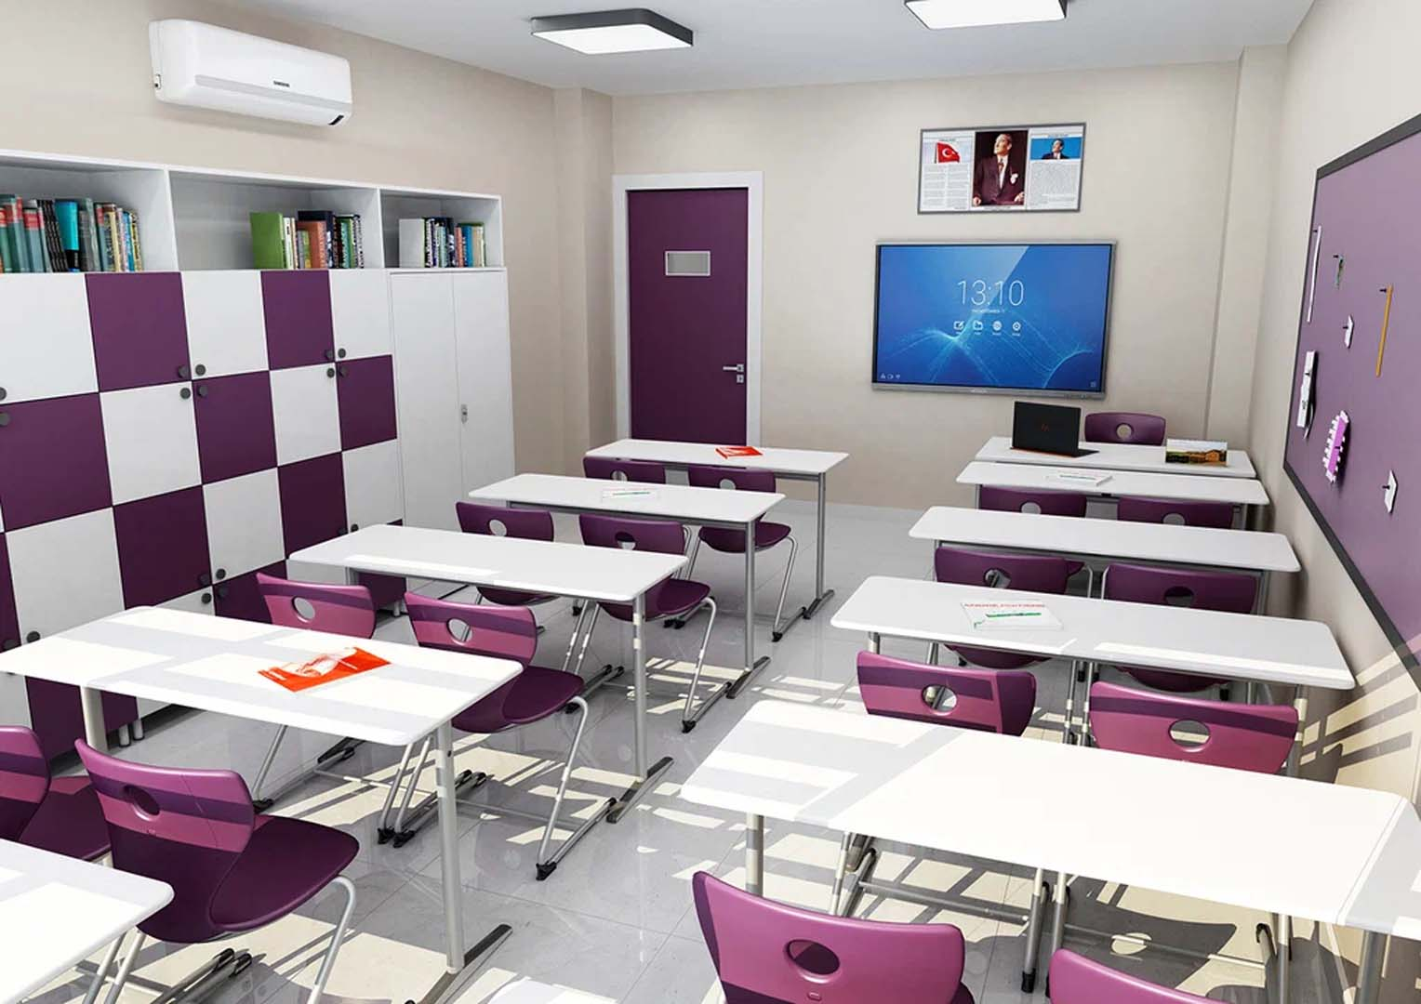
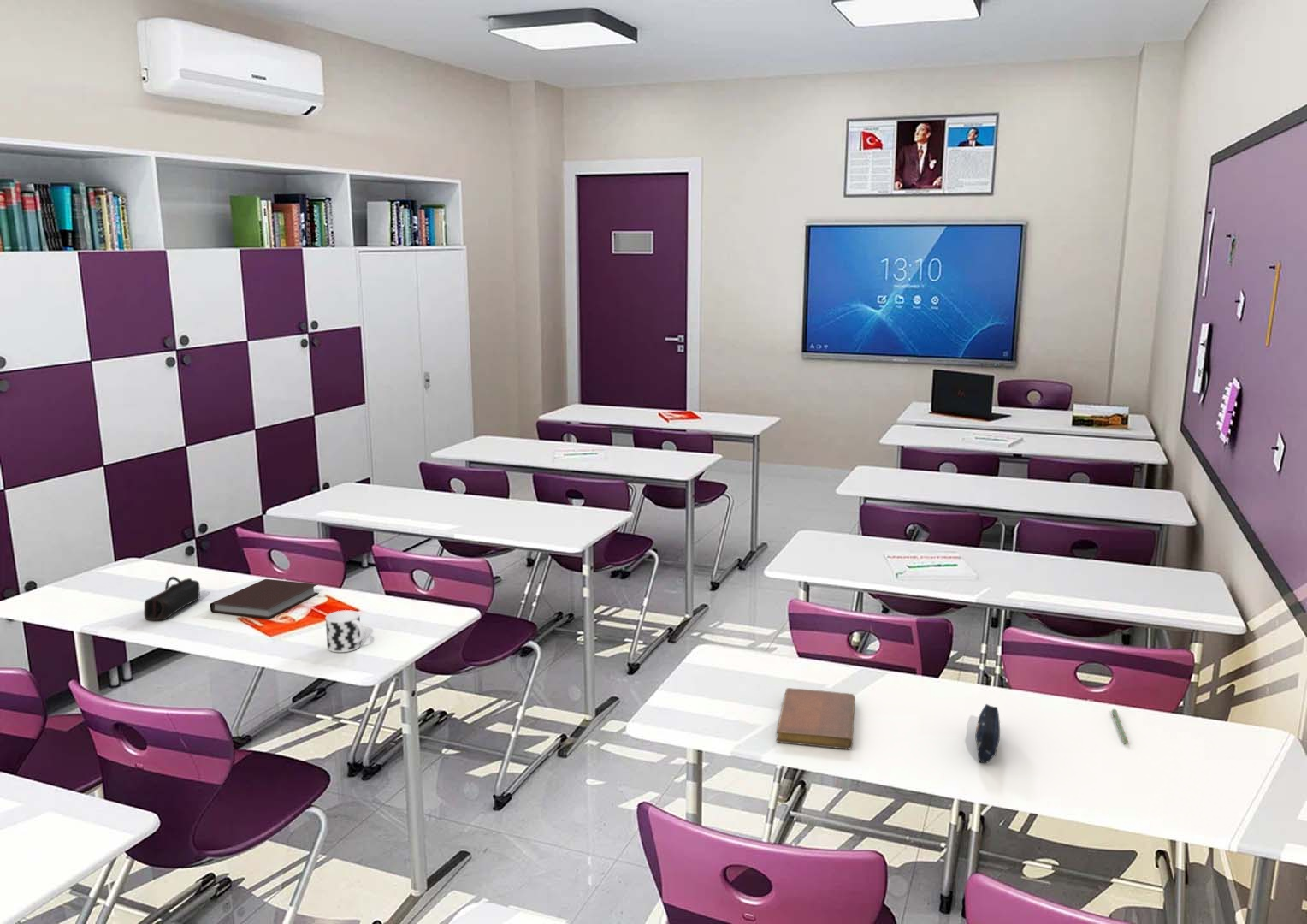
+ cup (347, 631)
+ pencil case (172, 593)
+ pencil case (987, 732)
+ pencil (1120, 726)
+ notebook (817, 716)
+ notebook (266, 597)
